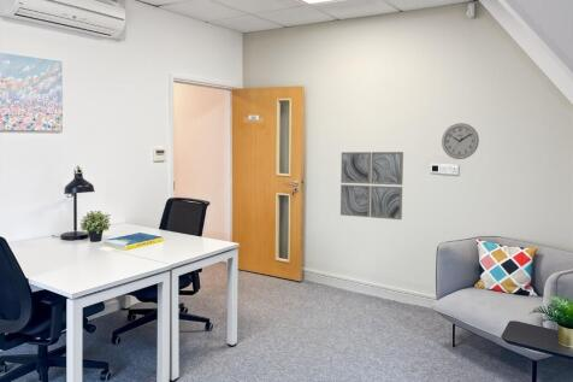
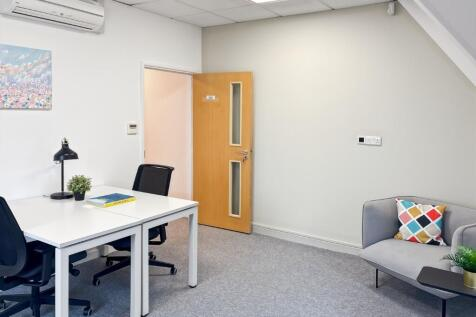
- wall clock (459, 141)
- wall art (370, 183)
